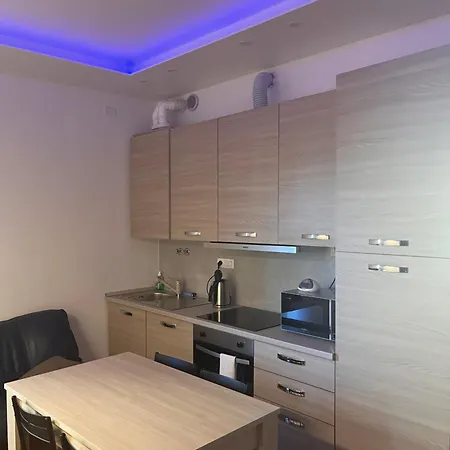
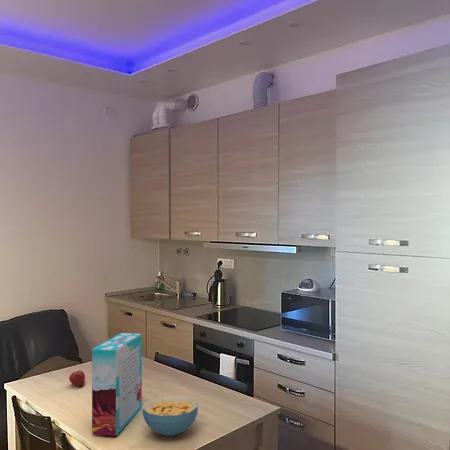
+ cereal bowl (170, 418)
+ cereal box (118, 380)
+ fruit (77, 378)
